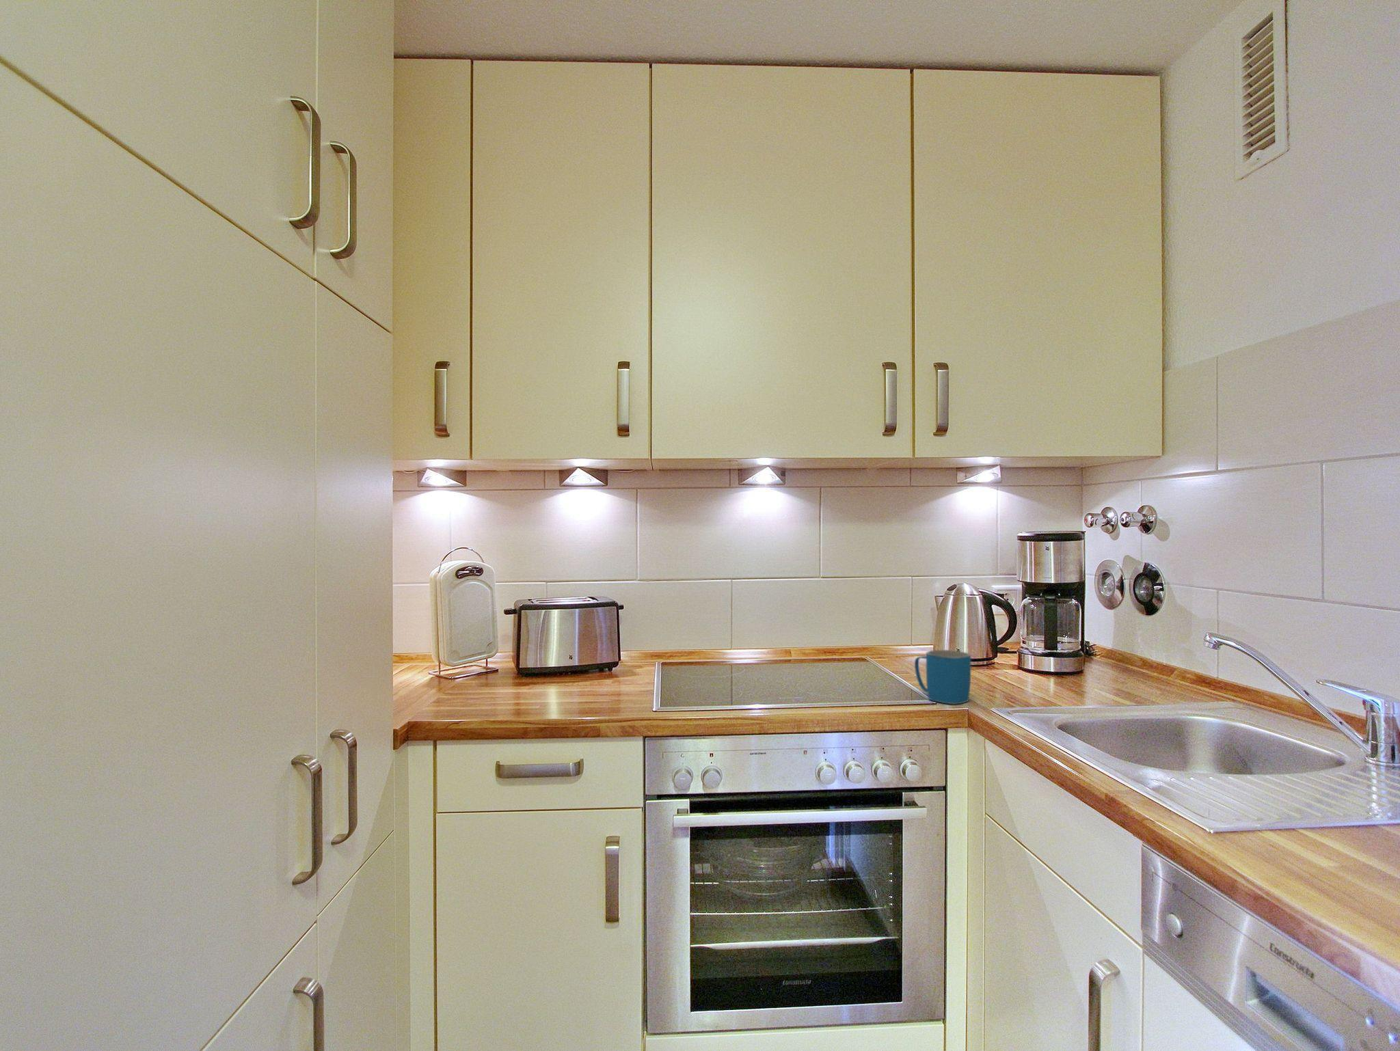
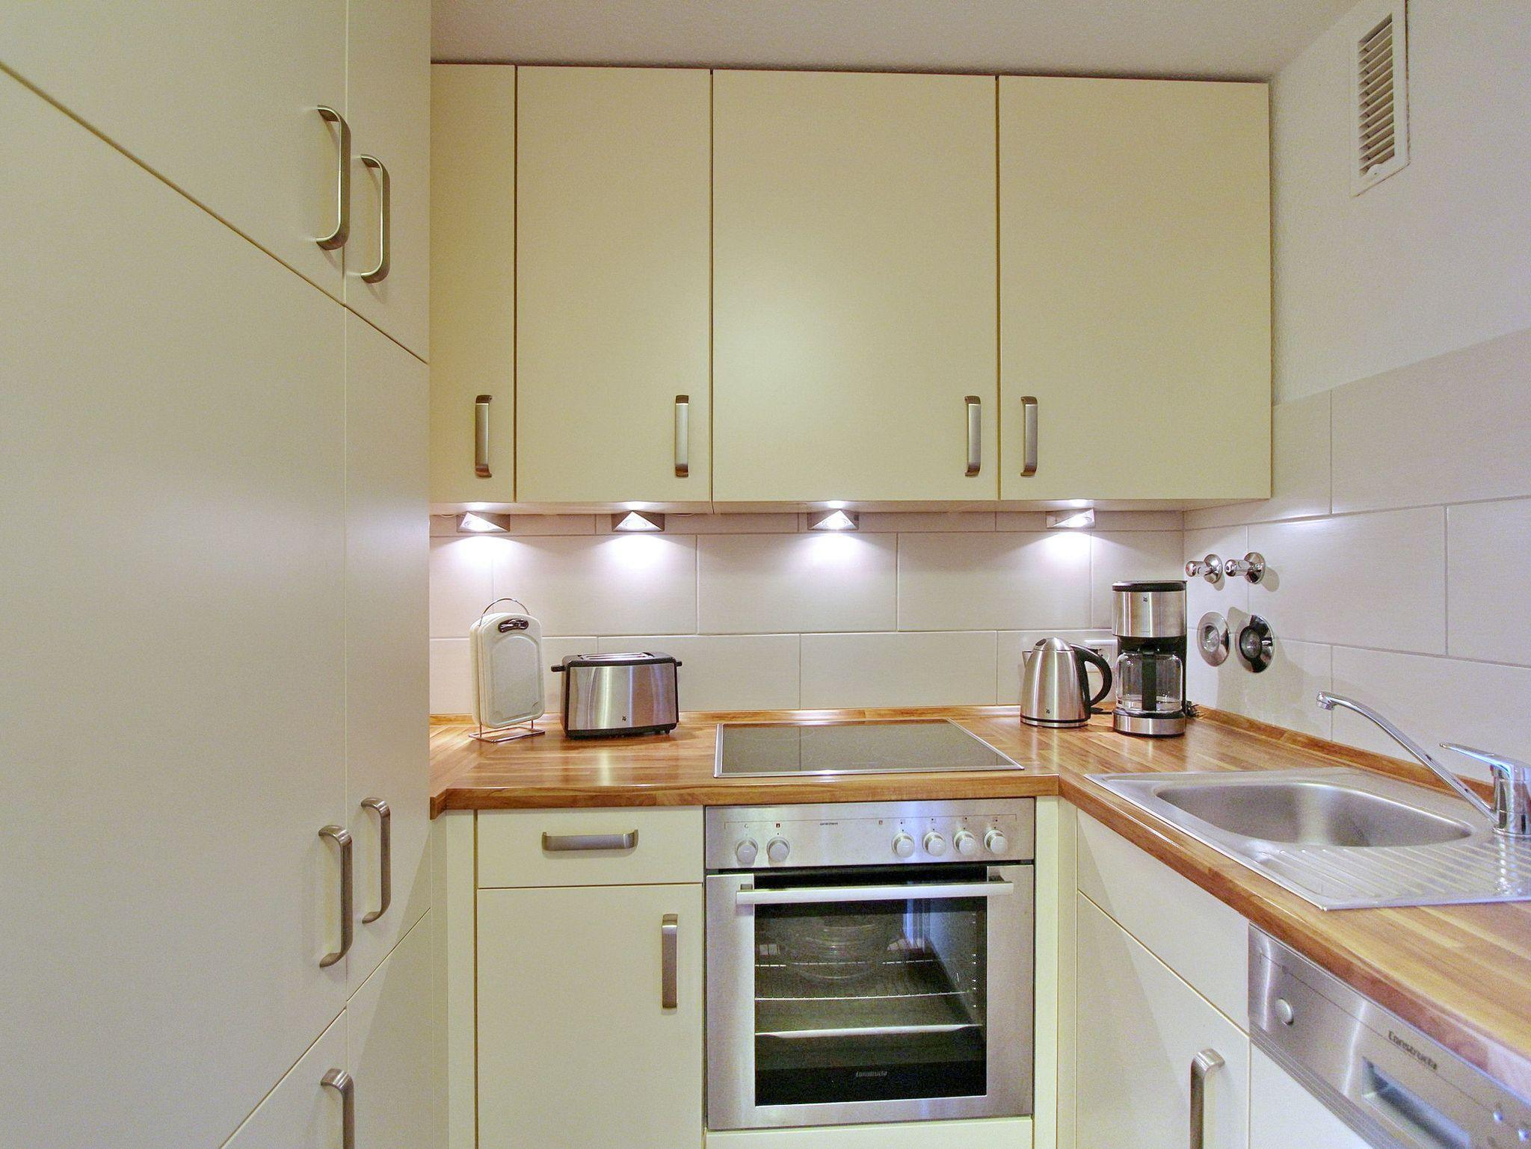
- mug (941, 675)
